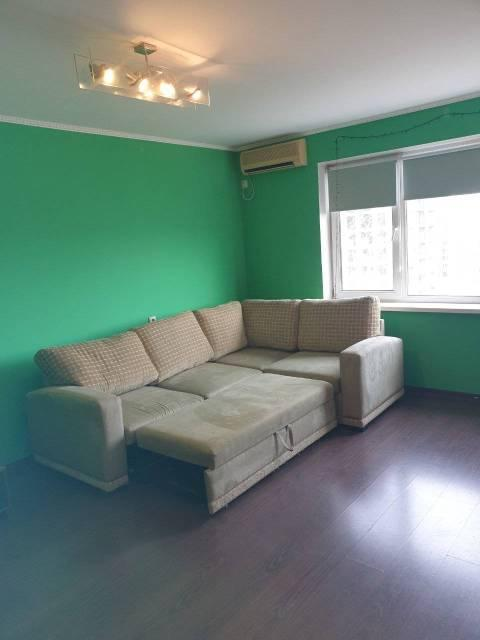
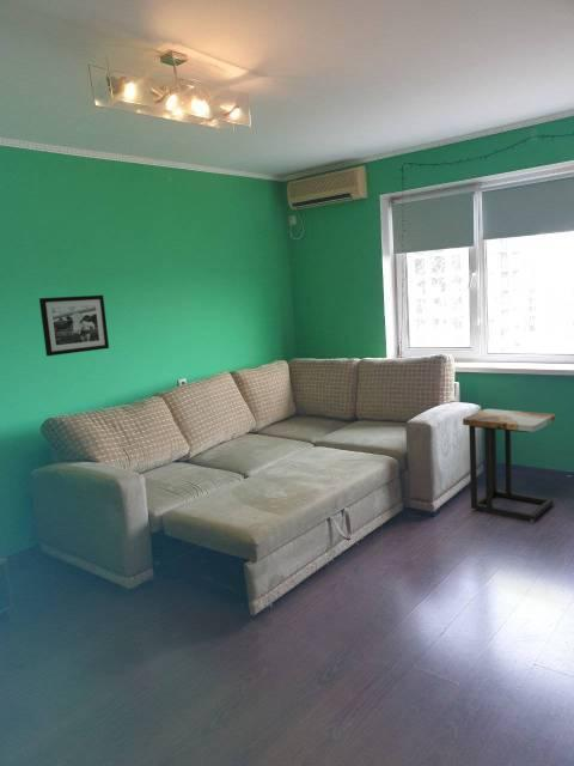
+ side table (508, 462)
+ picture frame (75, 324)
